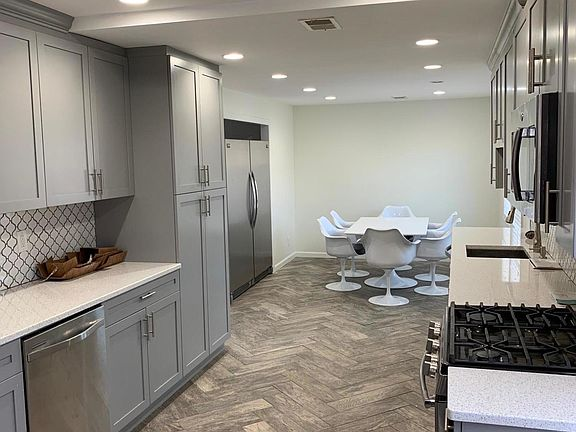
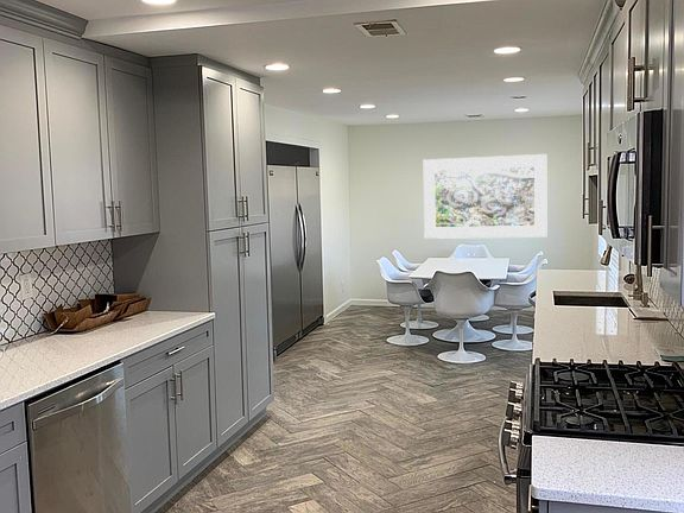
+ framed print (483, 197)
